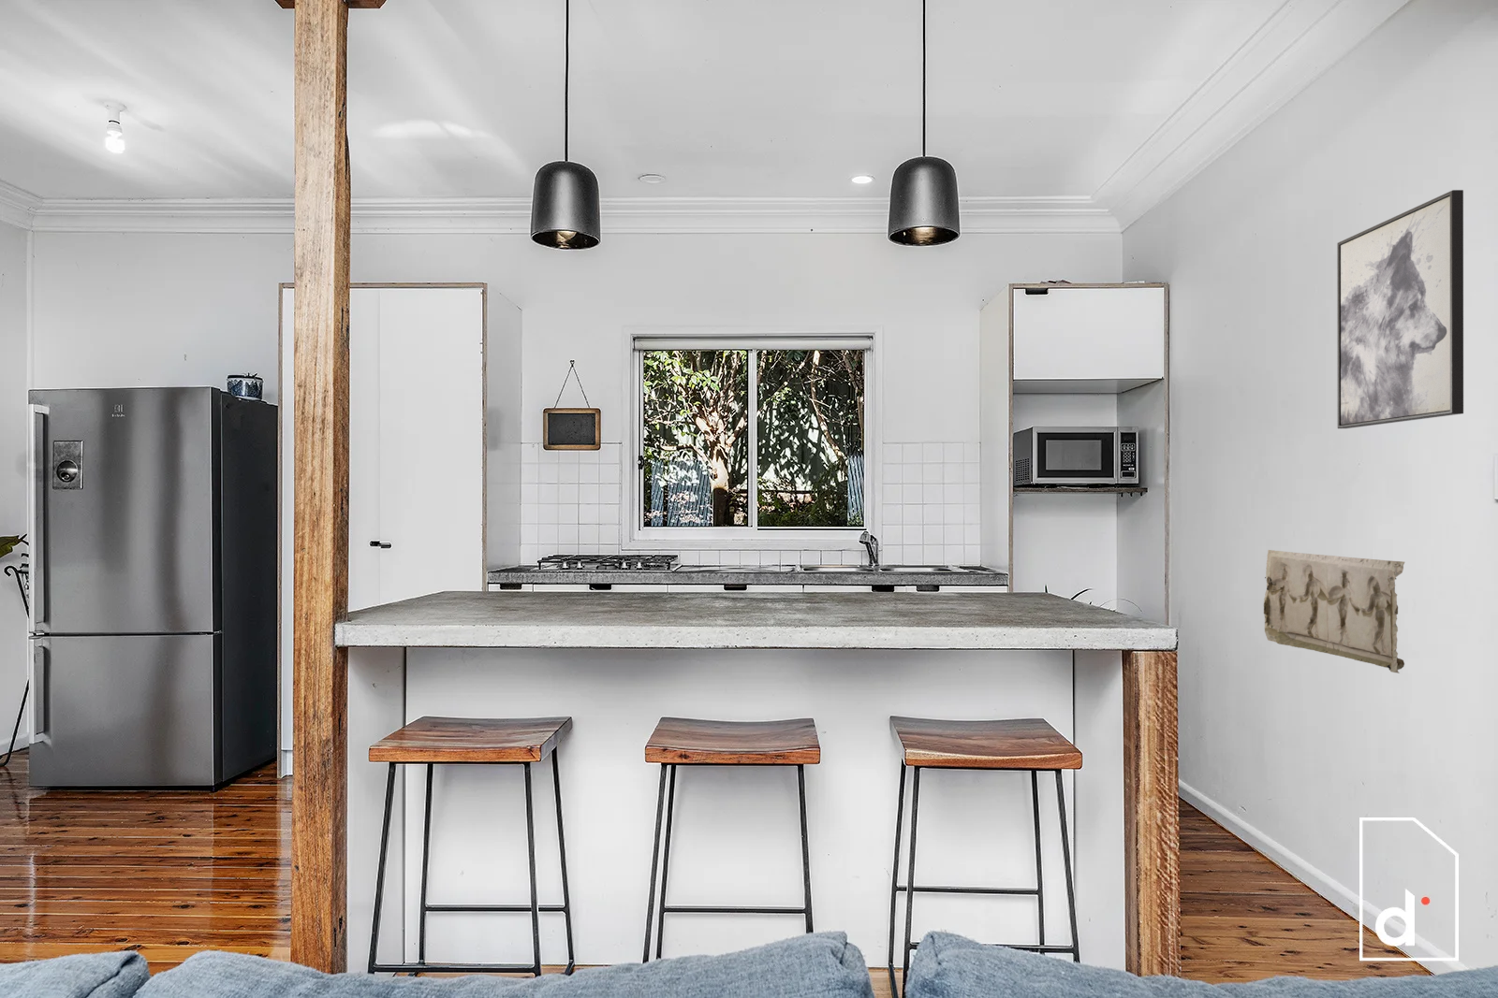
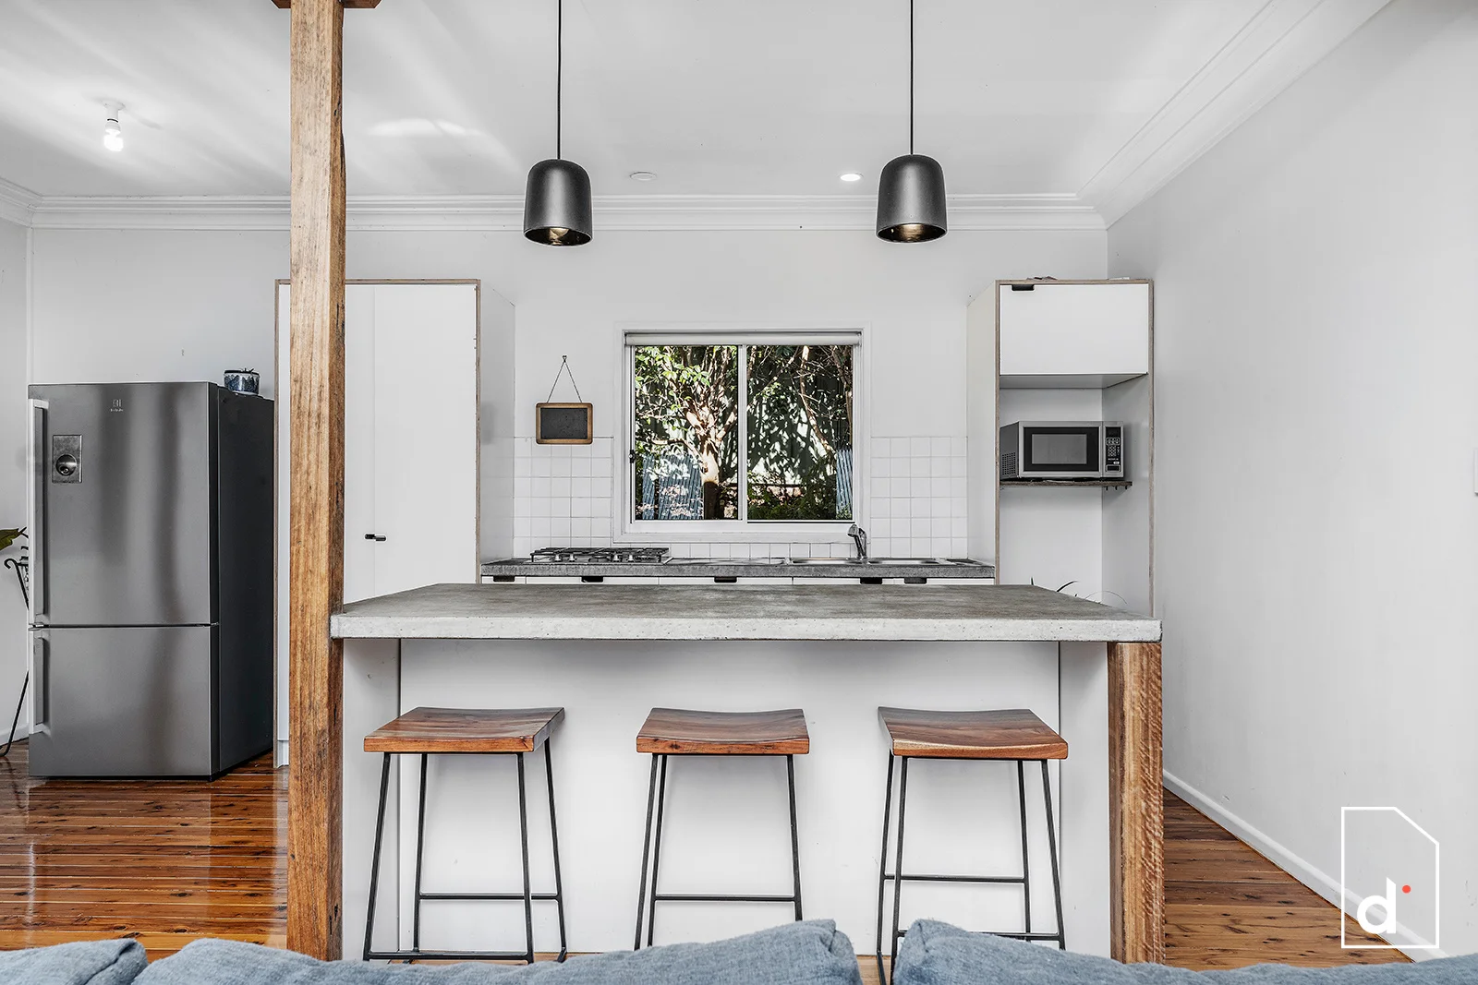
- wall art (1394, 320)
- relief sculpture (1325, 604)
